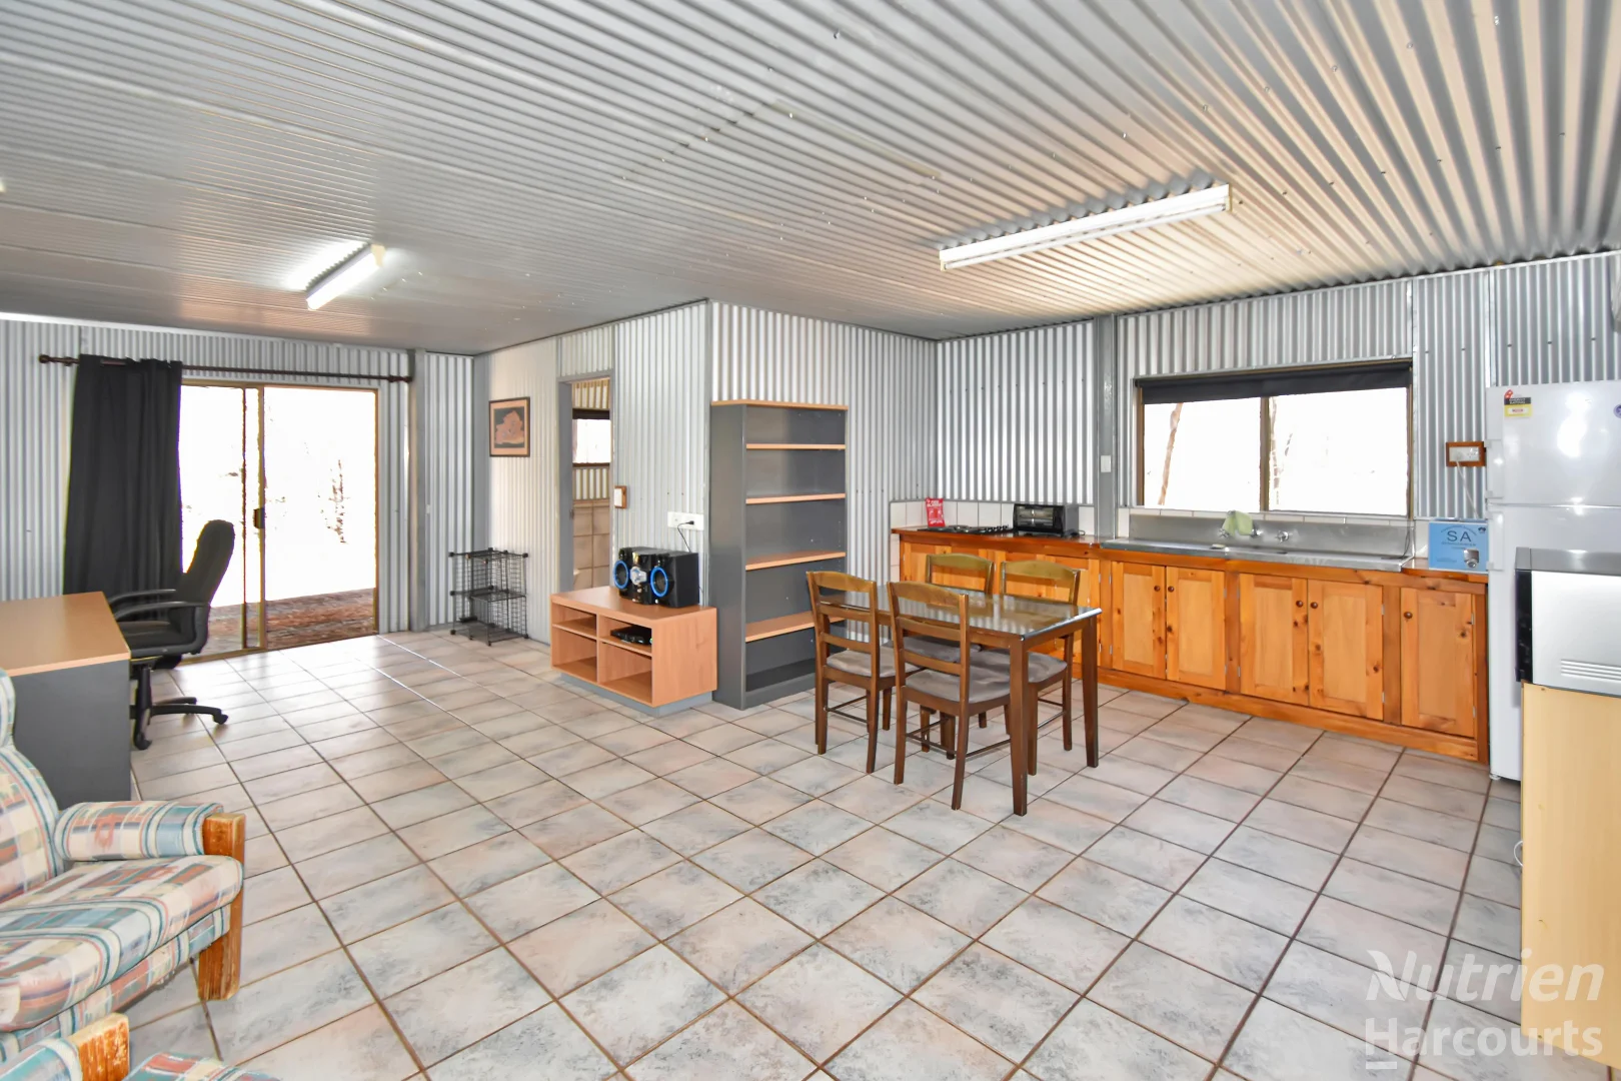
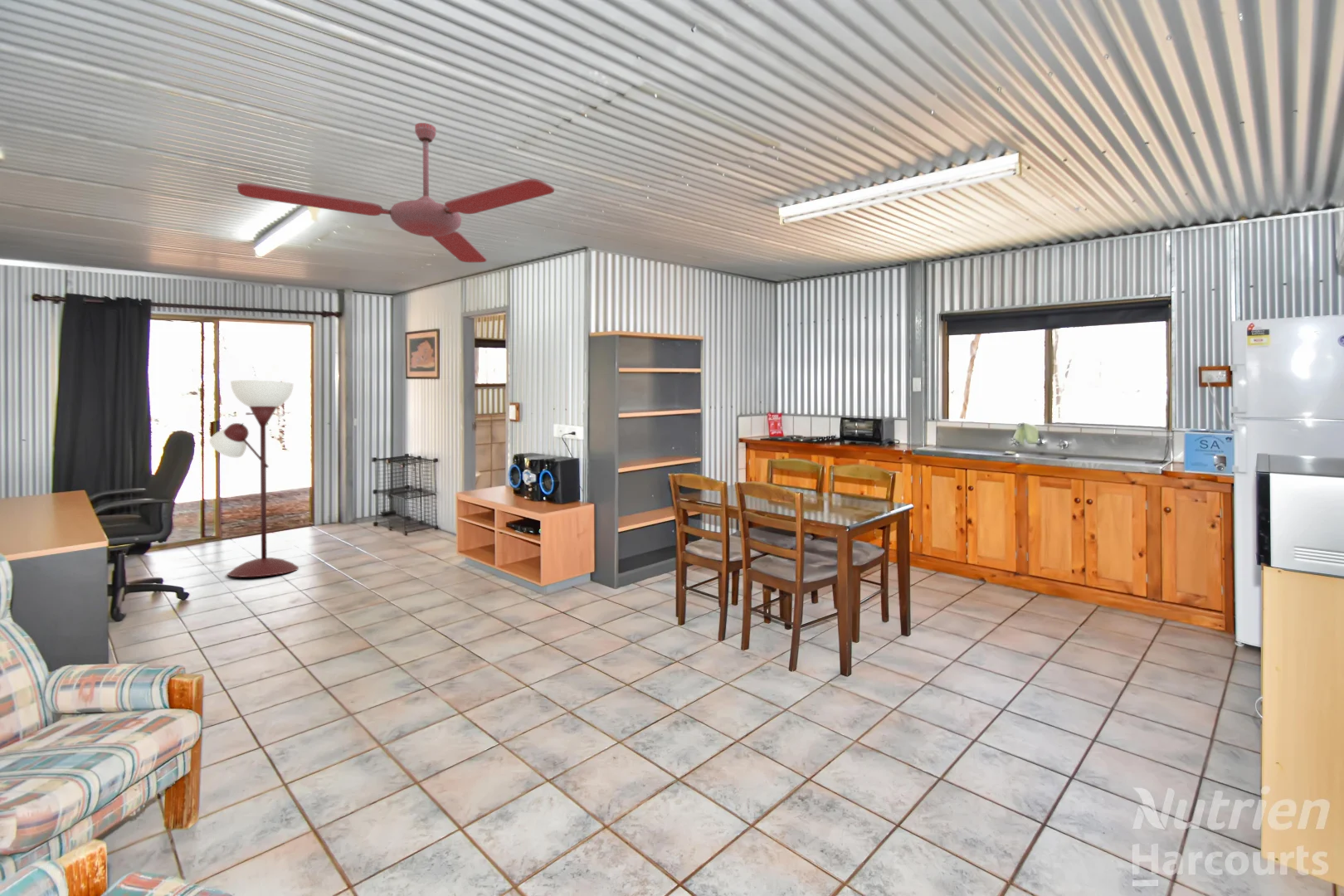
+ floor lamp (261, 476)
+ ceiling fan (401, 202)
